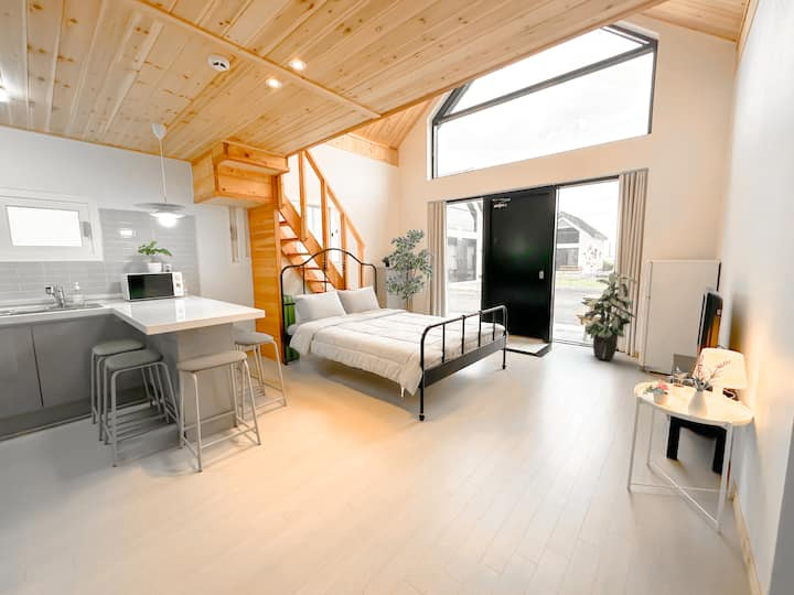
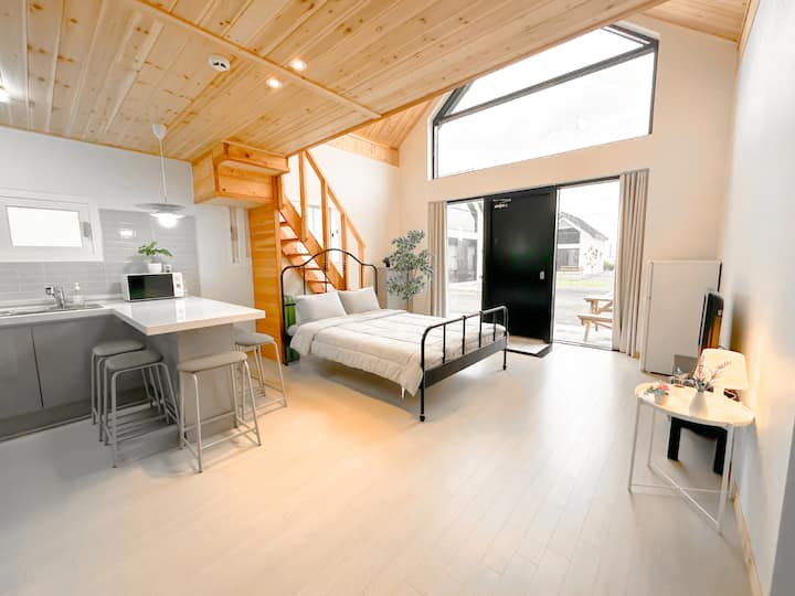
- indoor plant (605, 314)
